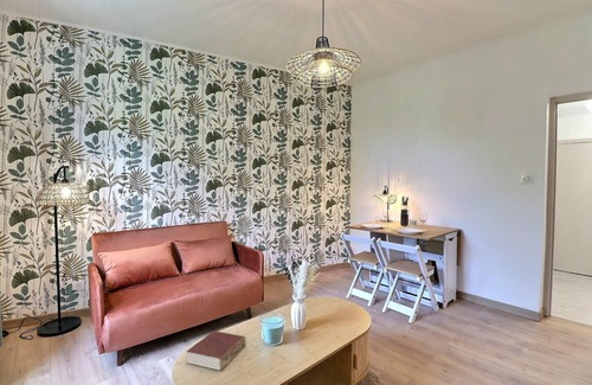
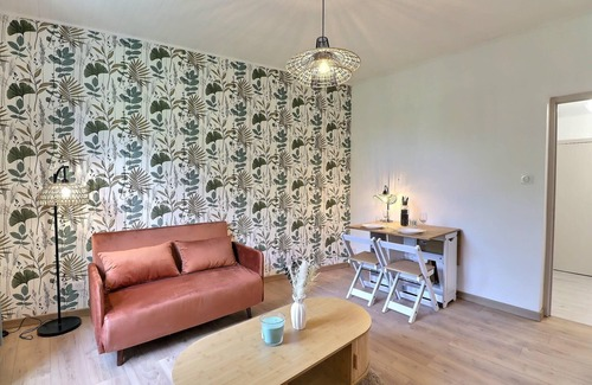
- book (217, 348)
